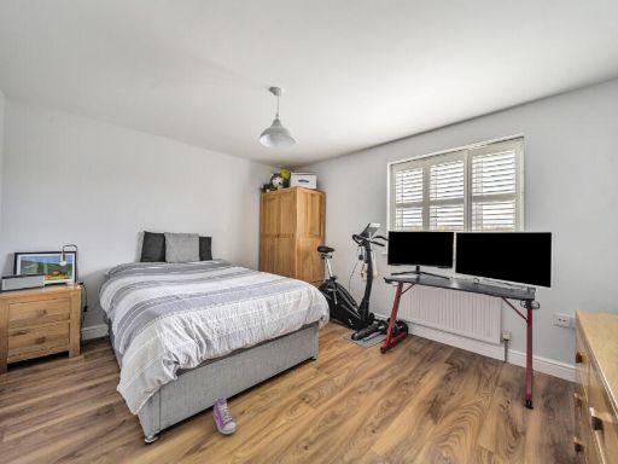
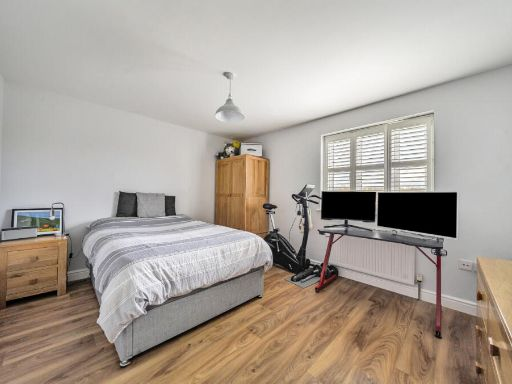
- sneaker (223, 412)
